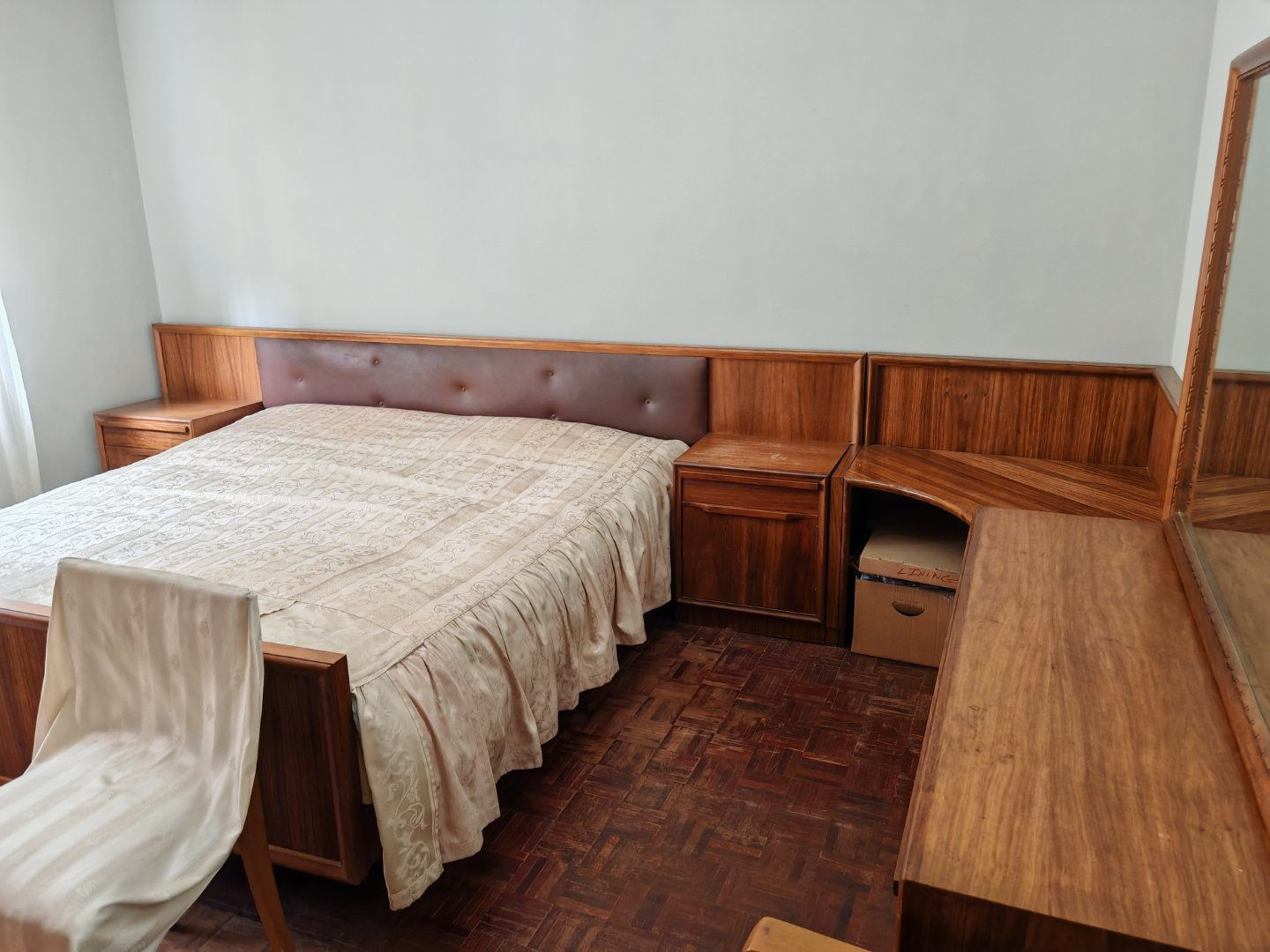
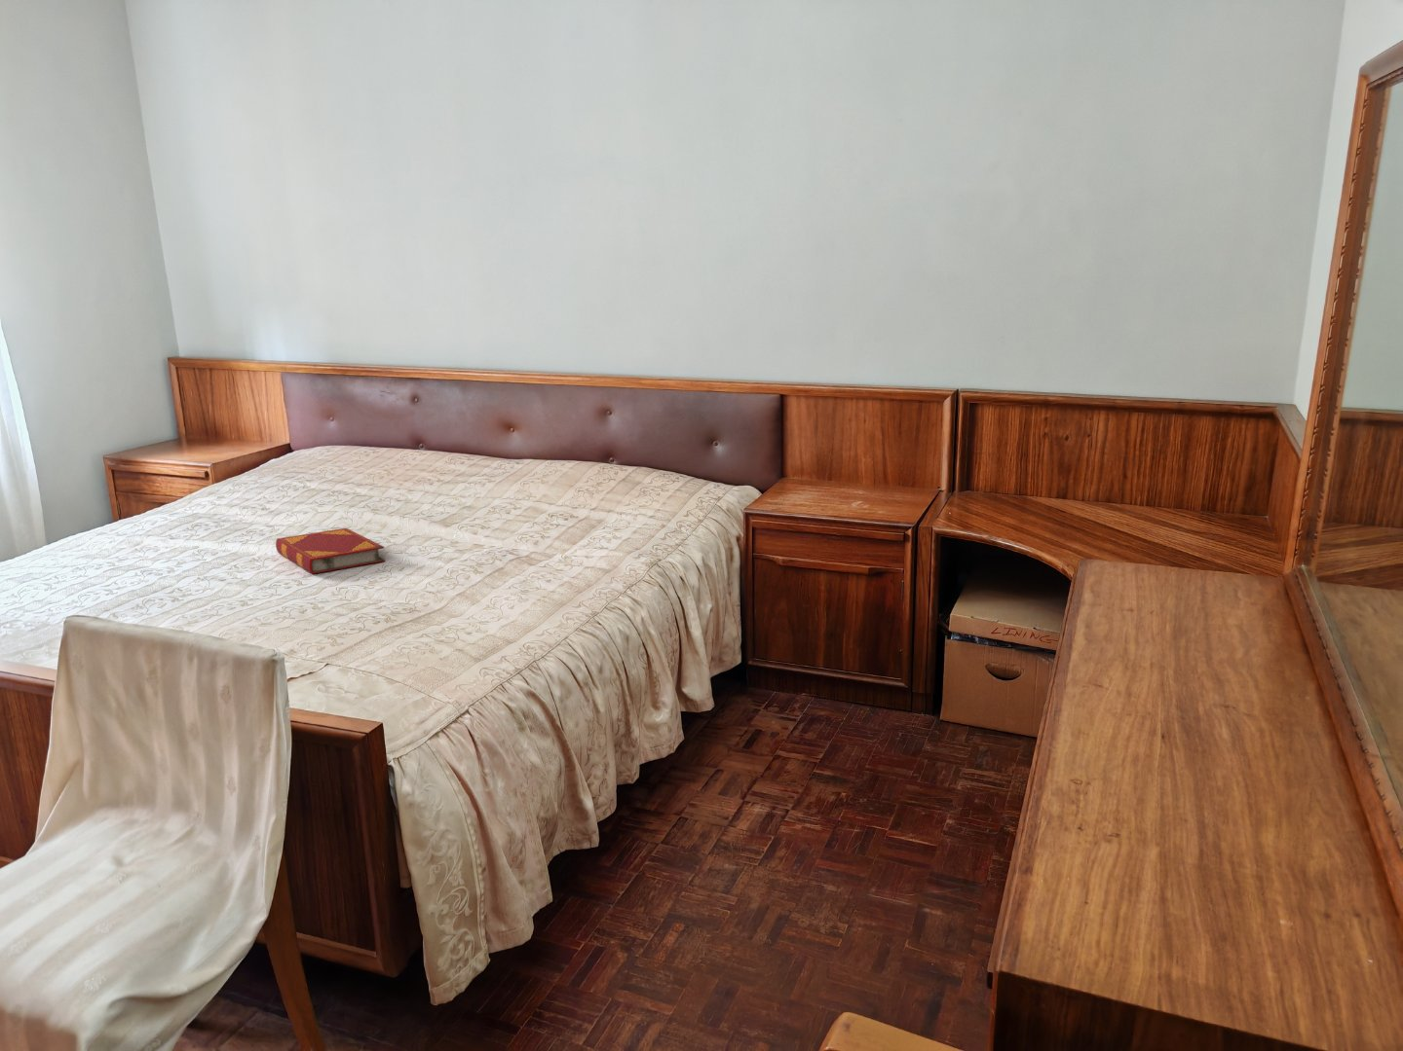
+ hardback book (329, 550)
